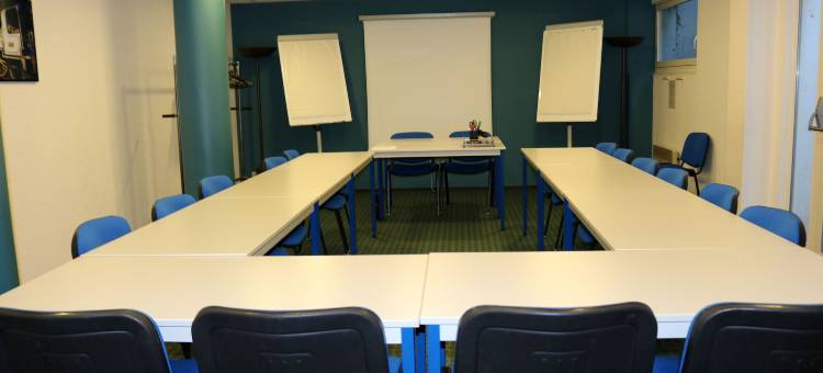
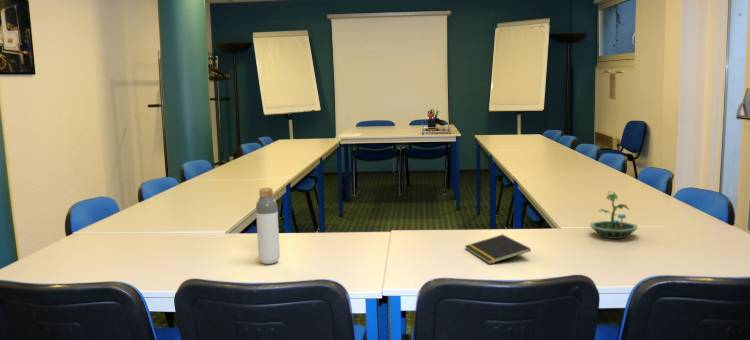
+ bottle (267, 225)
+ notepad (496, 248)
+ terrarium (614, 200)
